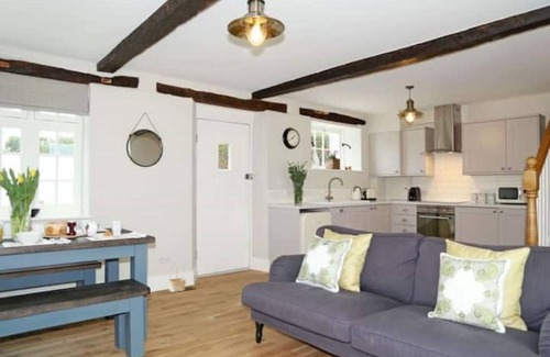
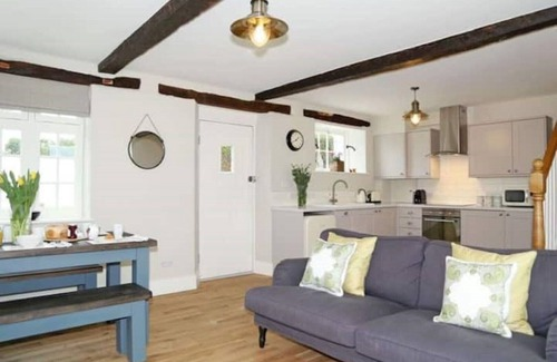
- basket (176, 277)
